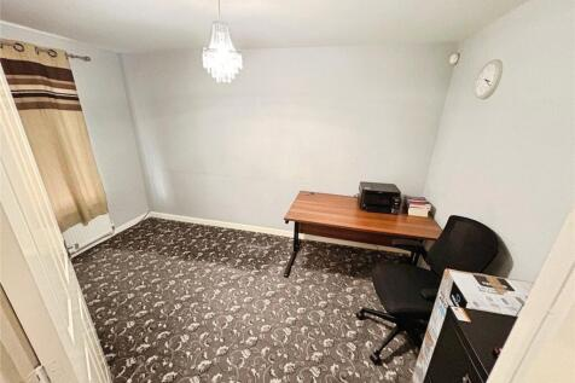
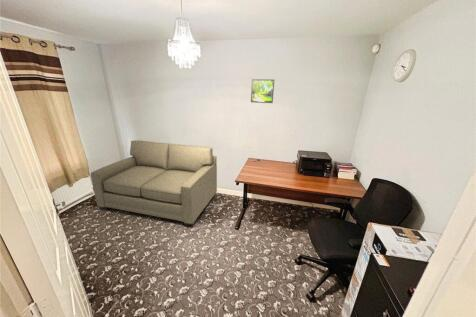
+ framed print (262, 91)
+ sofa (159, 175)
